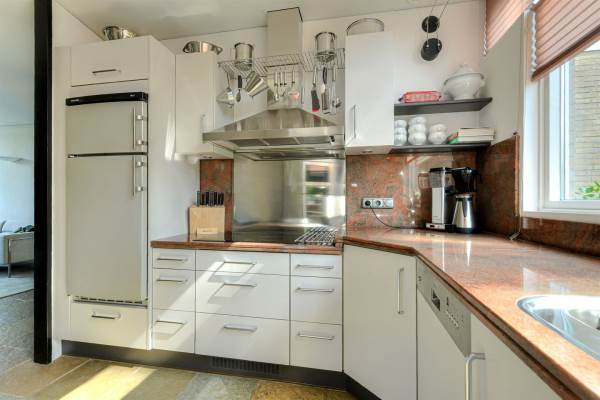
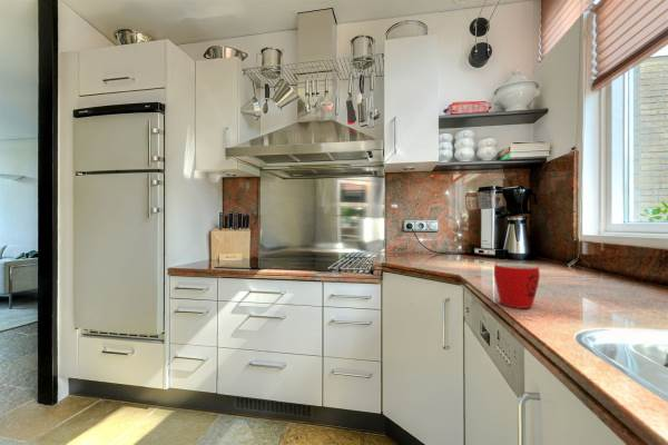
+ mug (520, 284)
